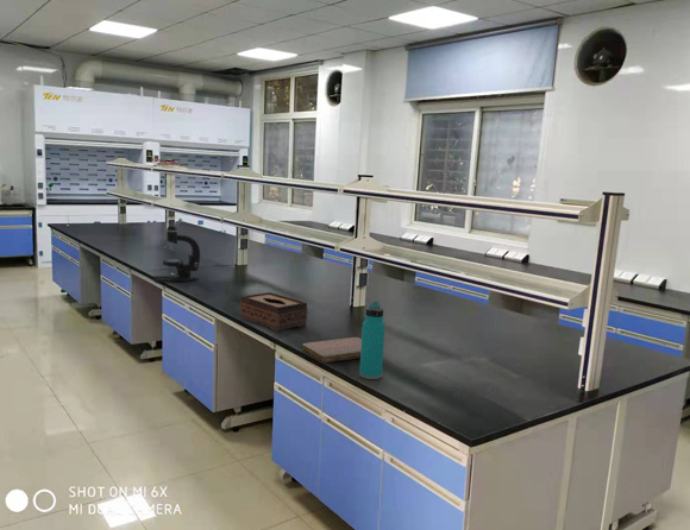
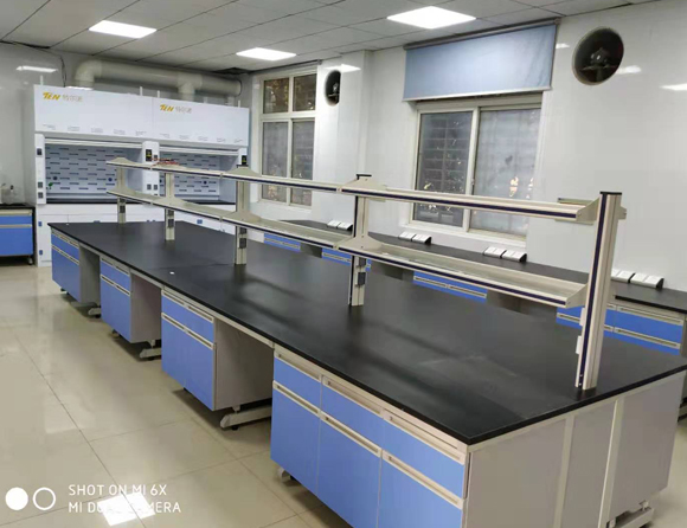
- notebook (340, 349)
- water bottle (372, 339)
- microscope (174, 248)
- tissue box (272, 310)
